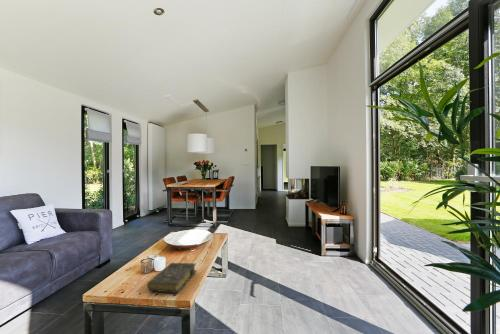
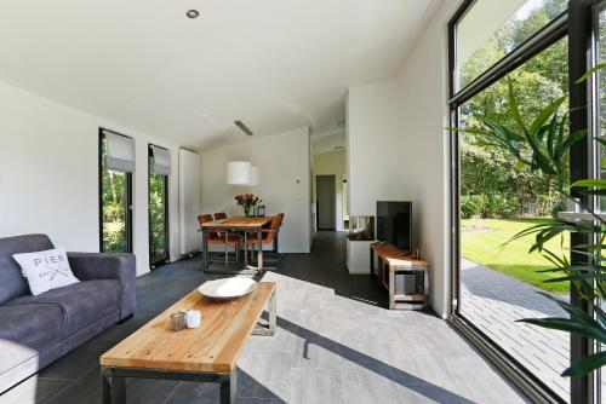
- book (174, 276)
